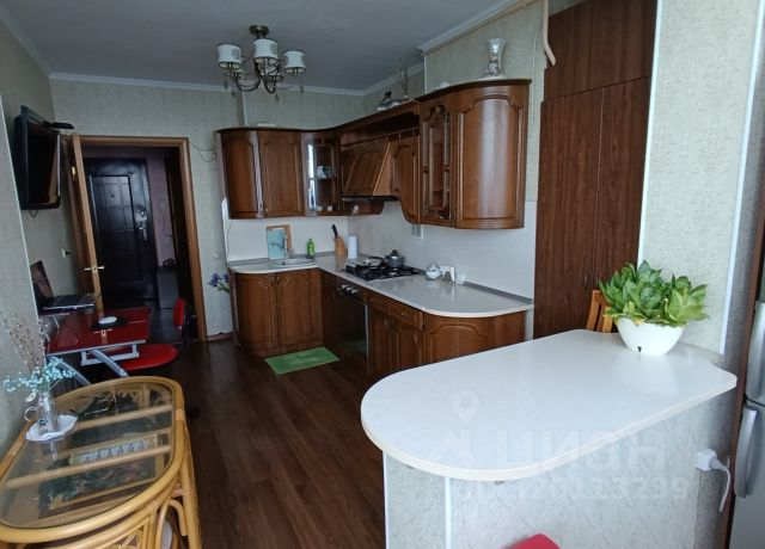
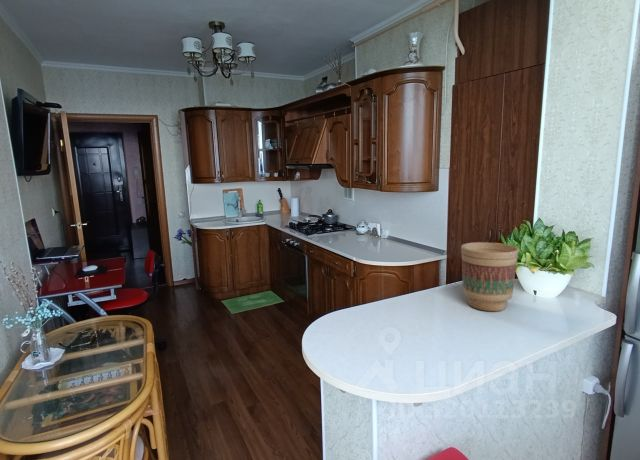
+ flower pot (487, 276)
